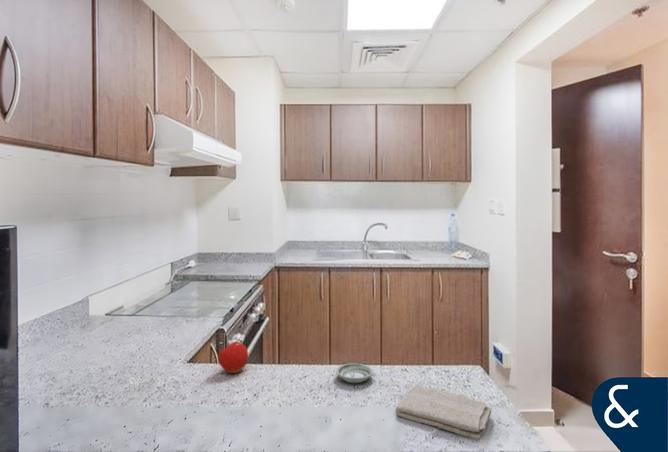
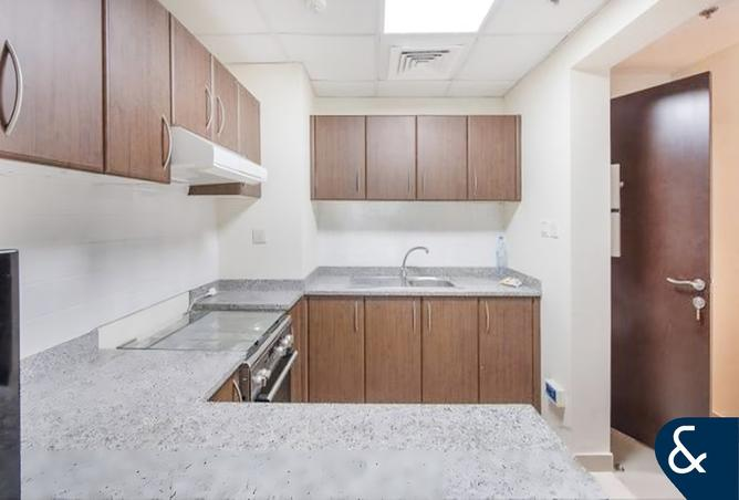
- fruit (233, 356)
- washcloth (443, 408)
- saucer (354, 374)
